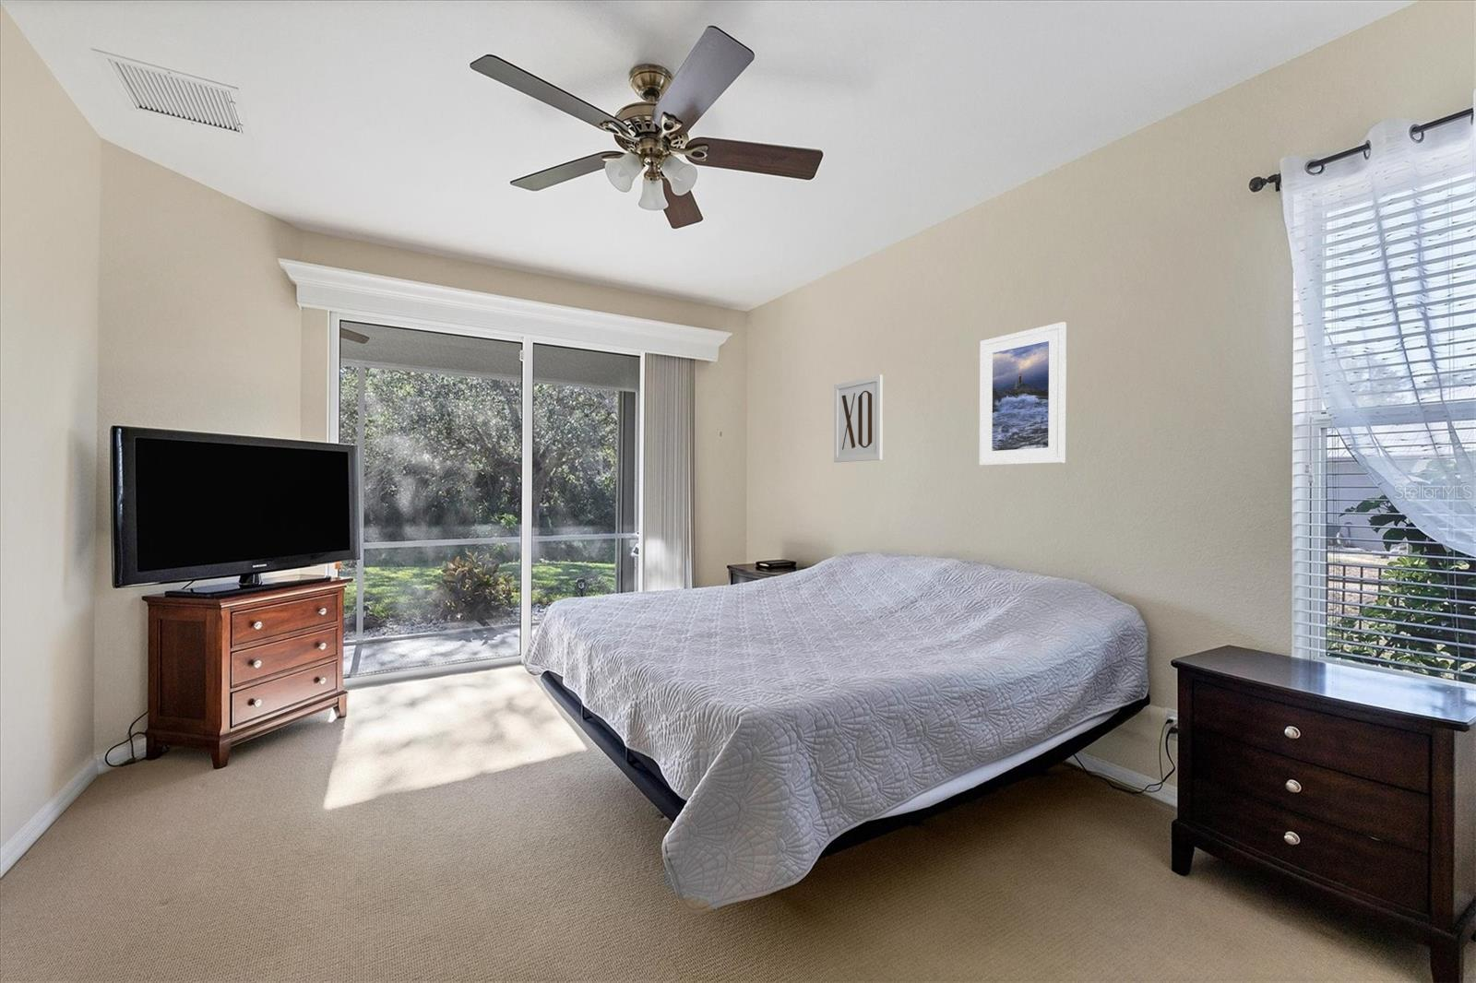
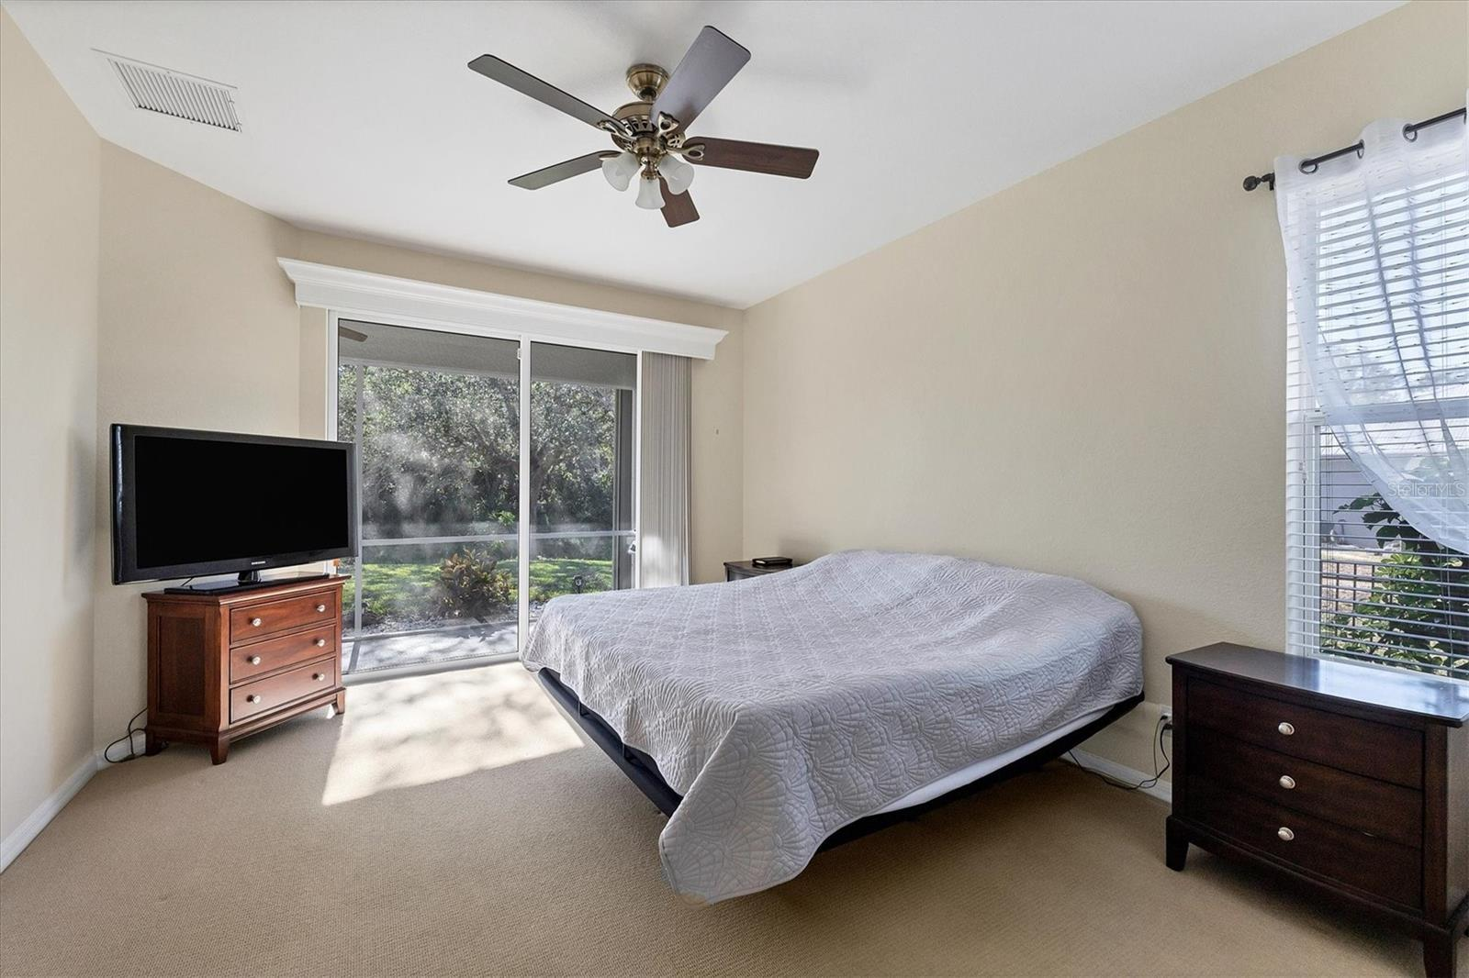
- wall art (857, 420)
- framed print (1019, 397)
